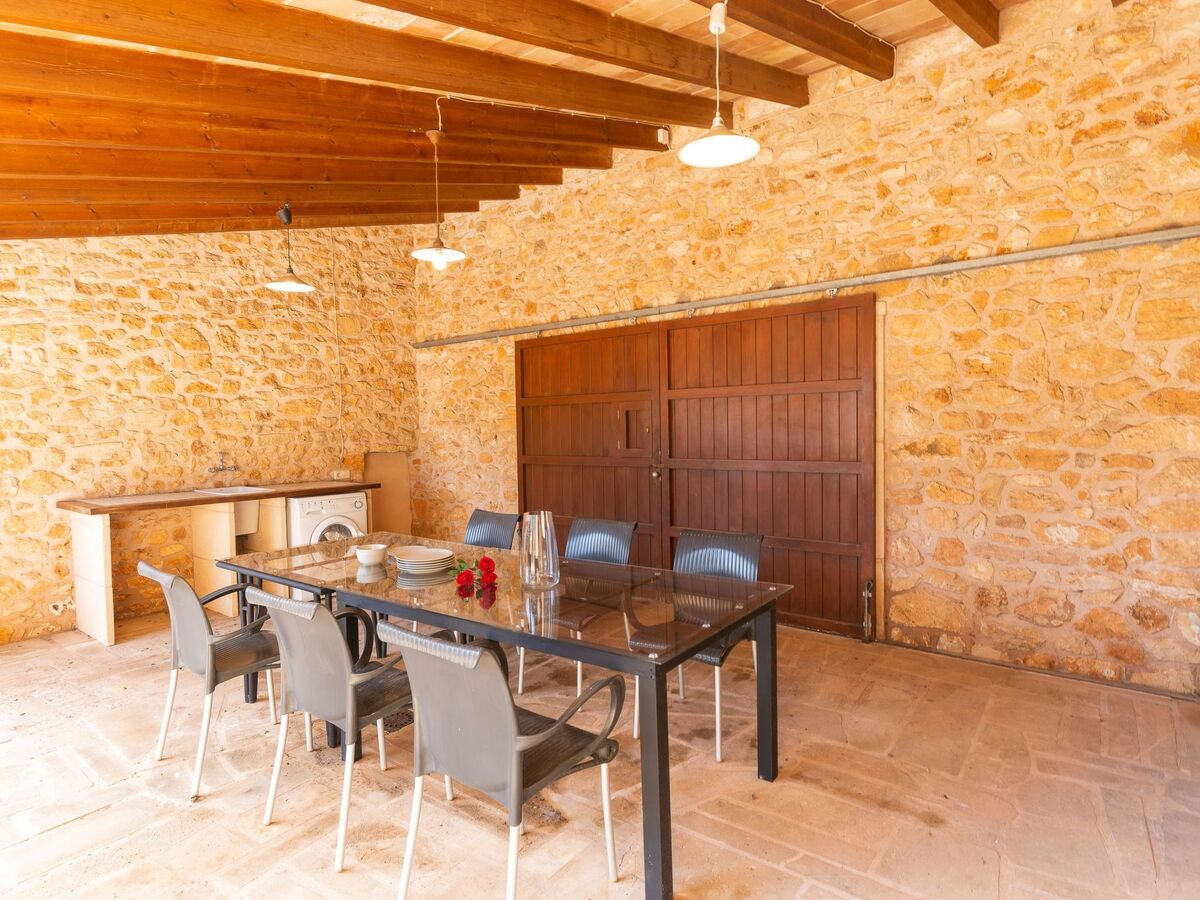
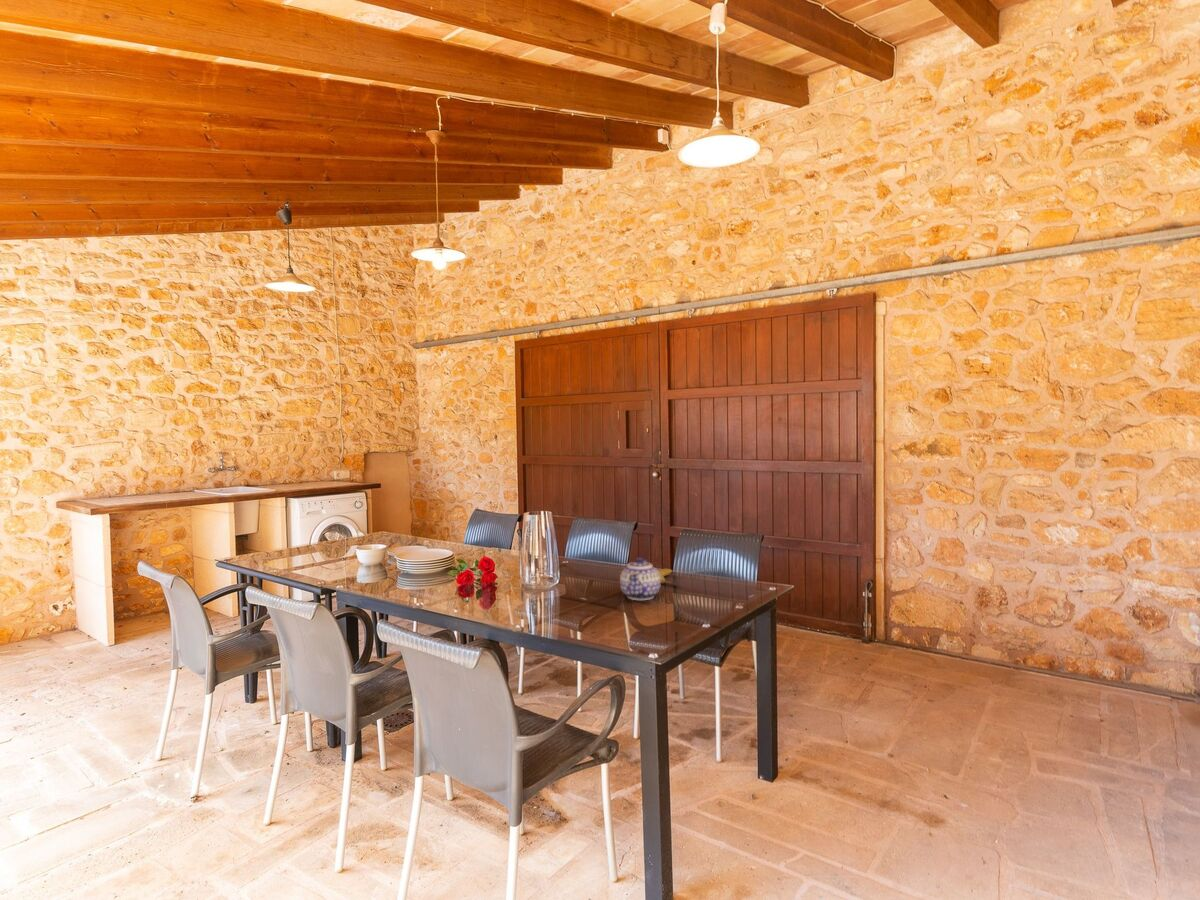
+ fruit (668, 574)
+ teapot (640, 577)
